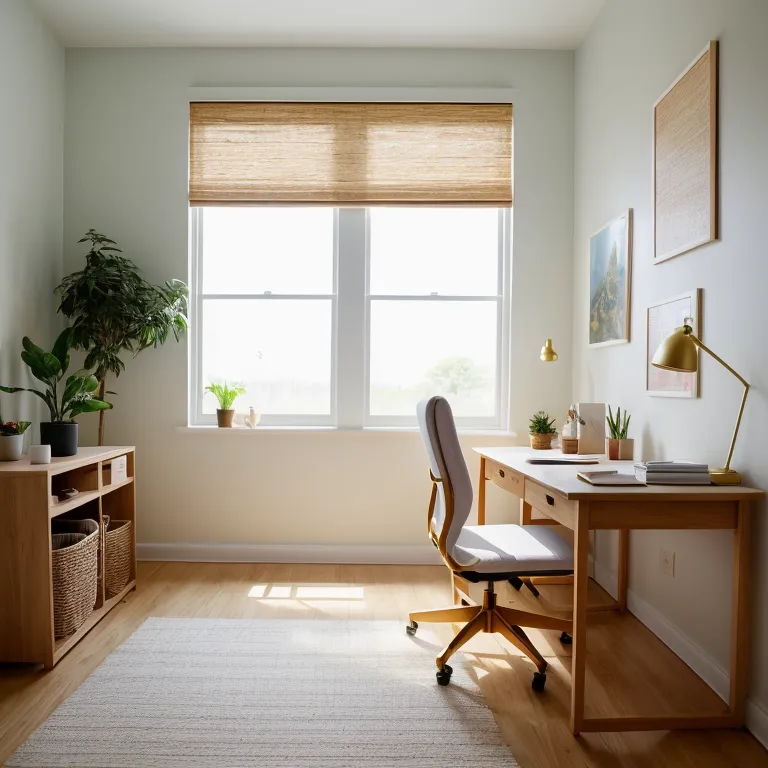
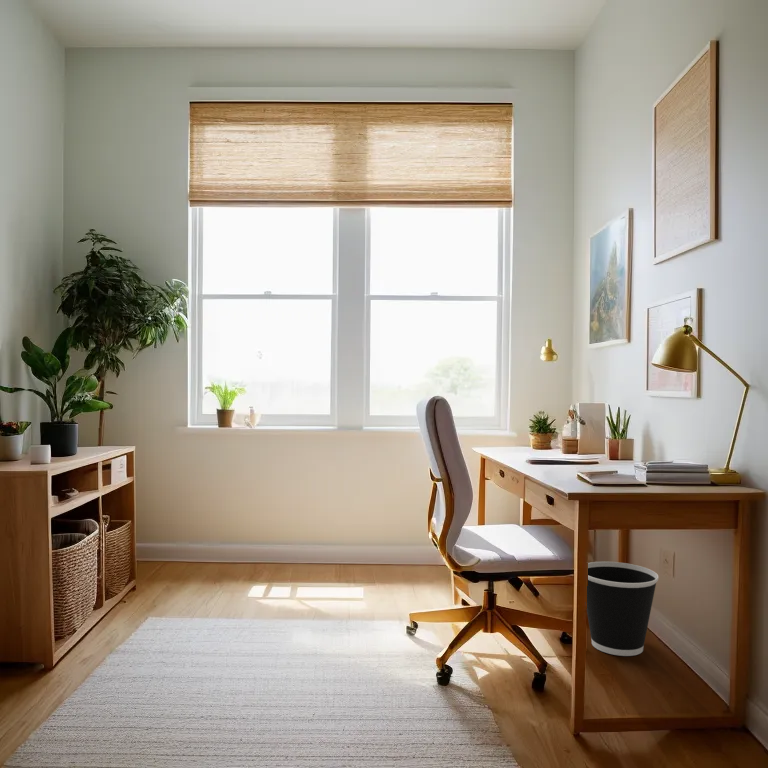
+ wastebasket (617, 608)
